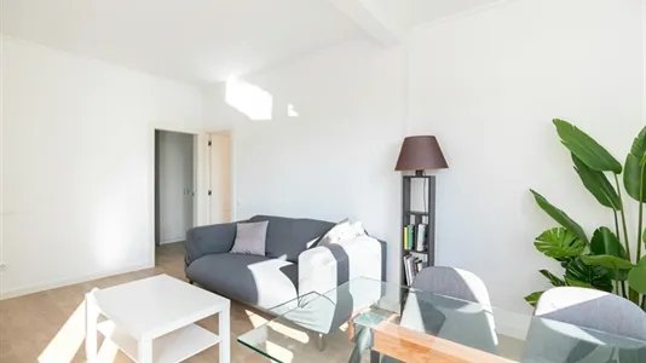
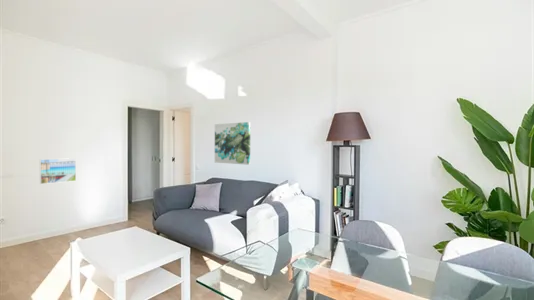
+ wall art (231, 143)
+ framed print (58, 170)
